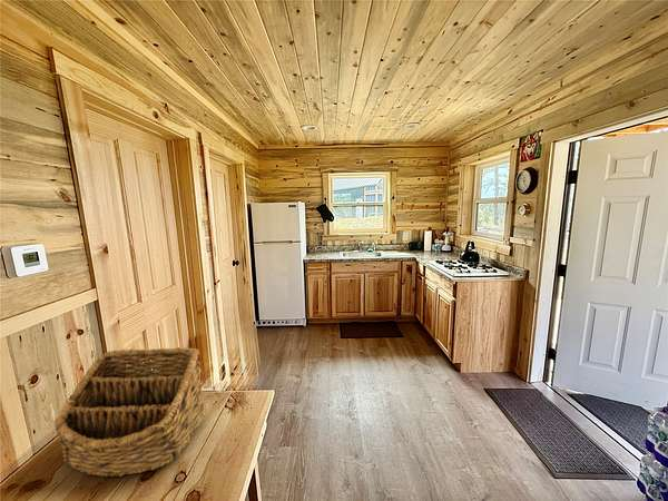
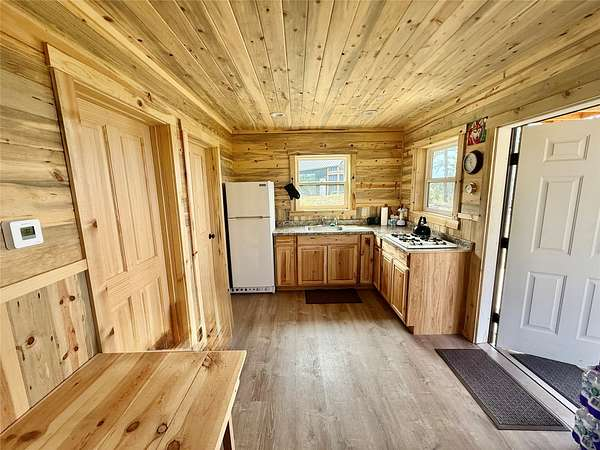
- basket (130, 405)
